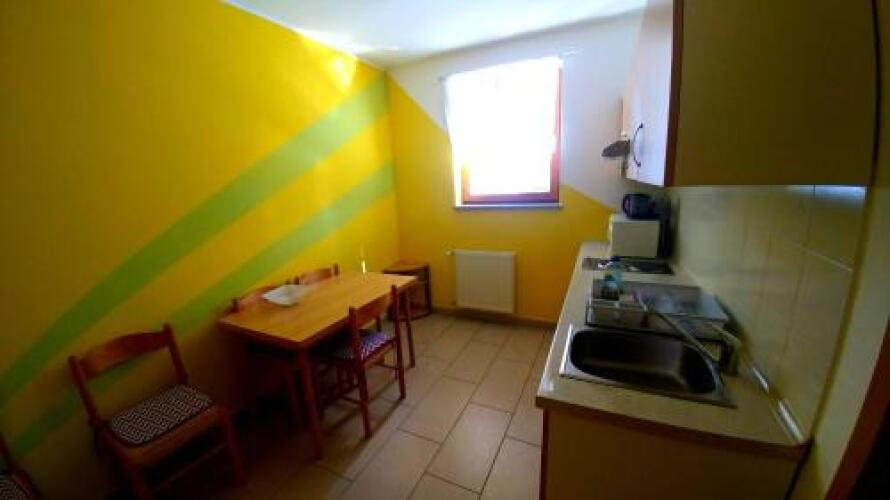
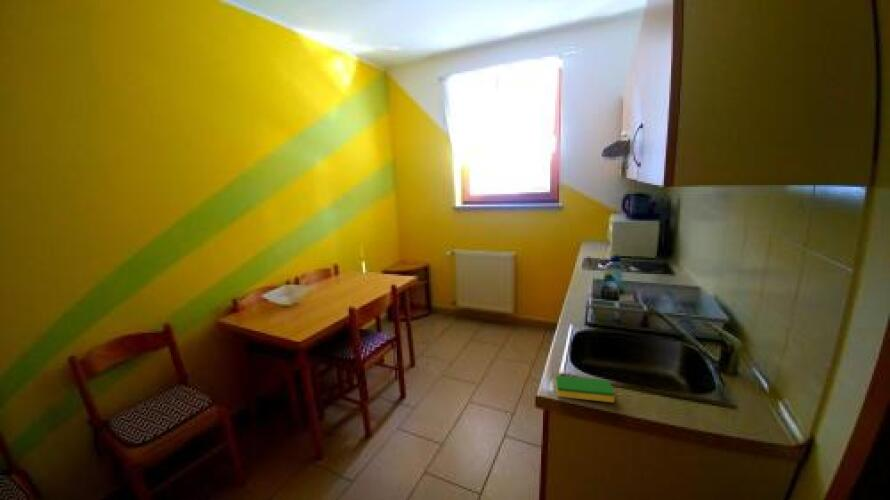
+ dish sponge (583, 388)
